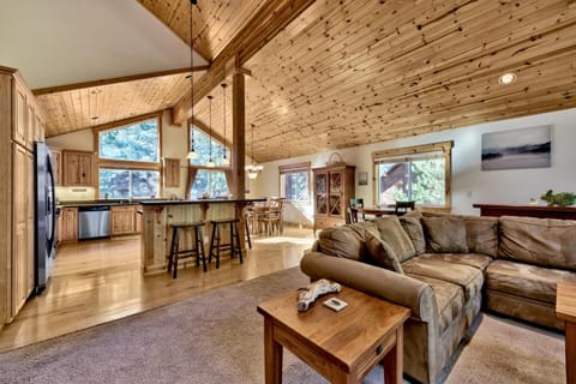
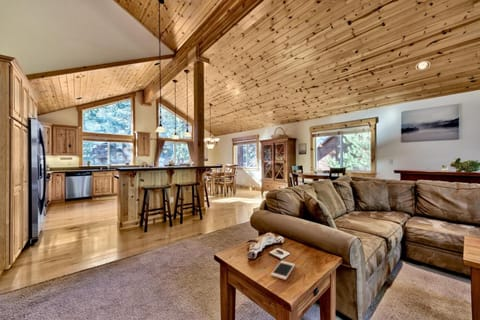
+ cell phone (283, 269)
